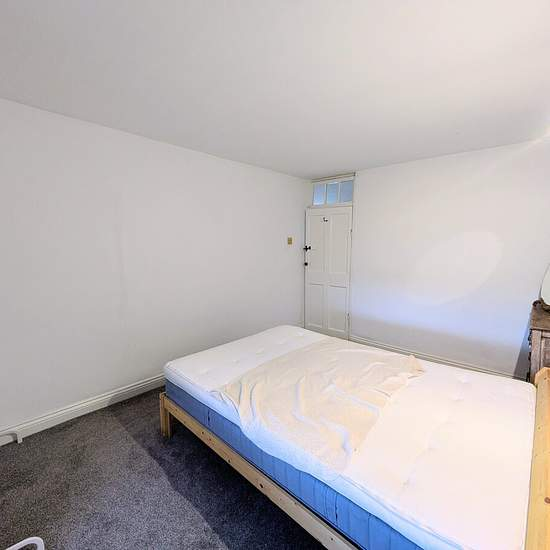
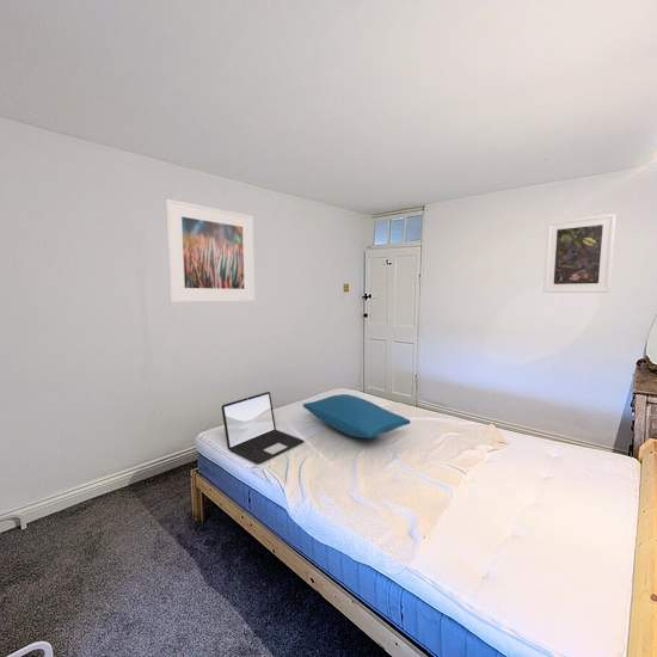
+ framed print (215, 256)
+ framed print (577, 256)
+ laptop (264, 424)
+ pillow (352, 415)
